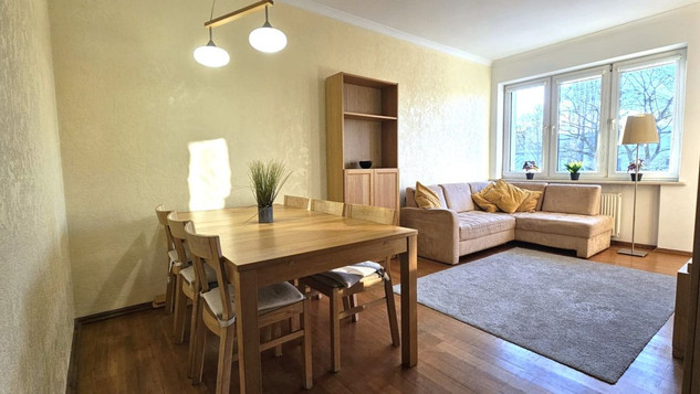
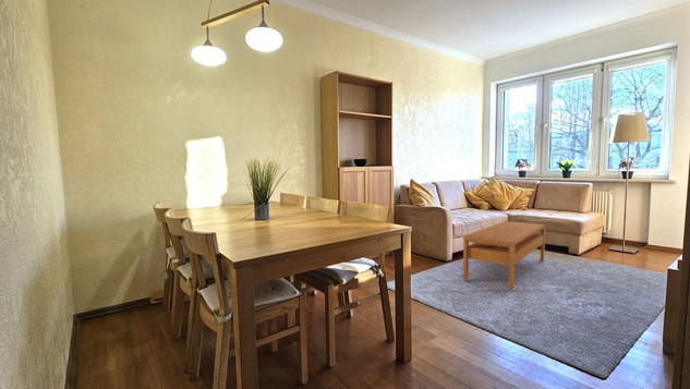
+ coffee table (507, 250)
